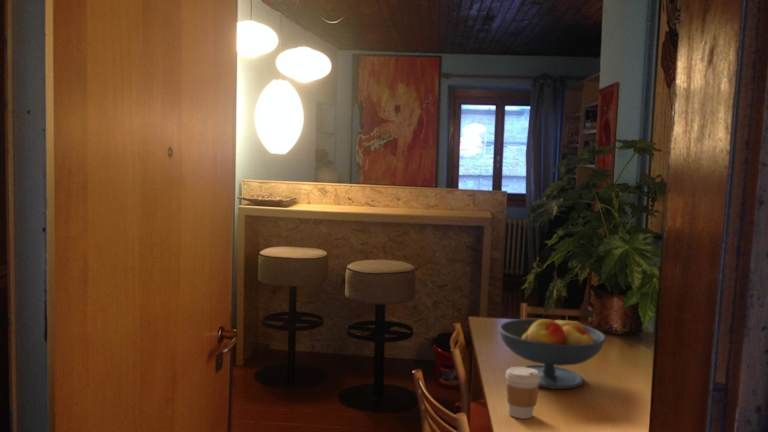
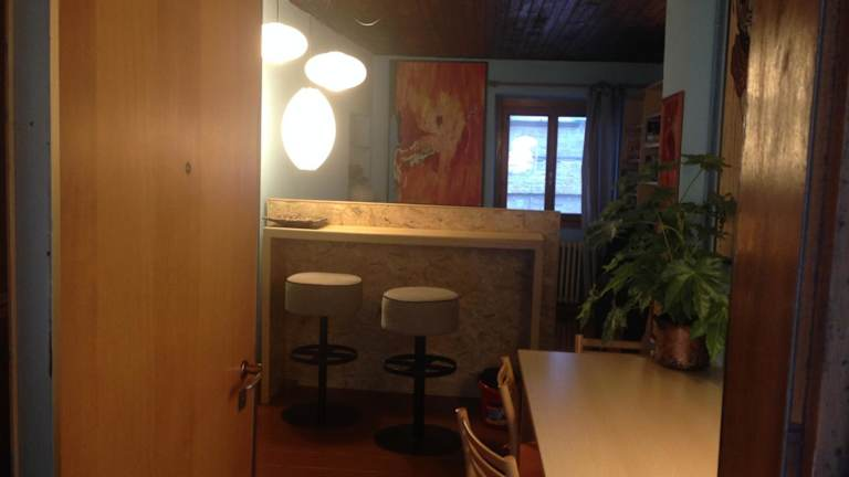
- coffee cup (521, 391)
- fruit bowl (550, 346)
